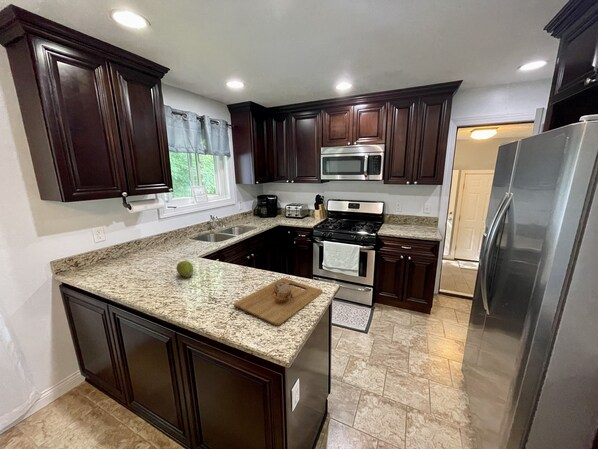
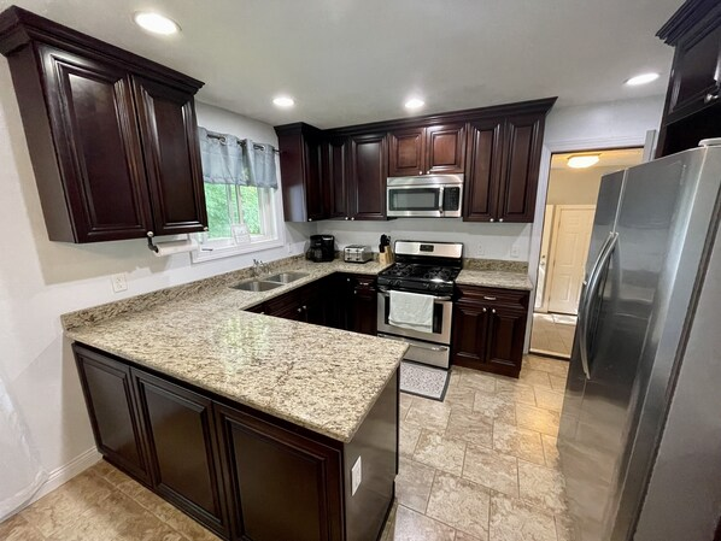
- cutting board (280, 291)
- fruit (185, 268)
